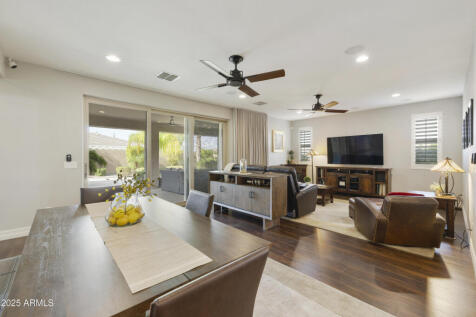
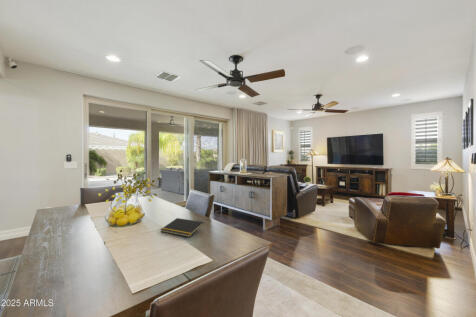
+ notepad (182, 226)
